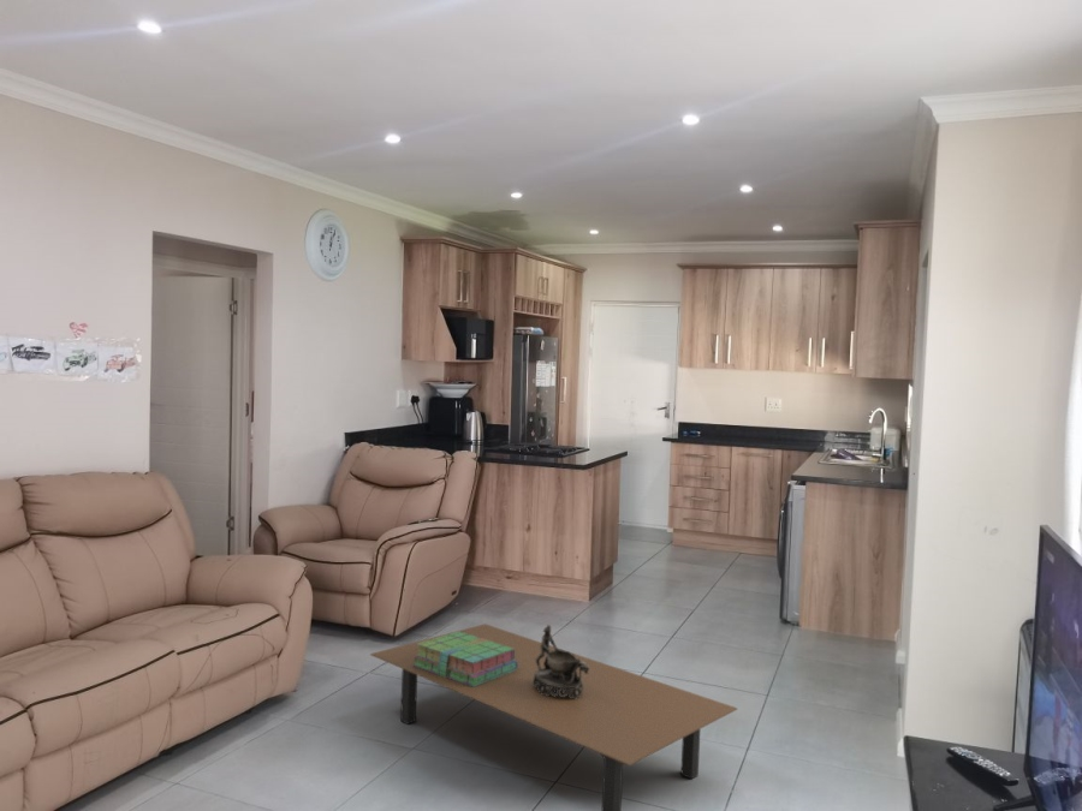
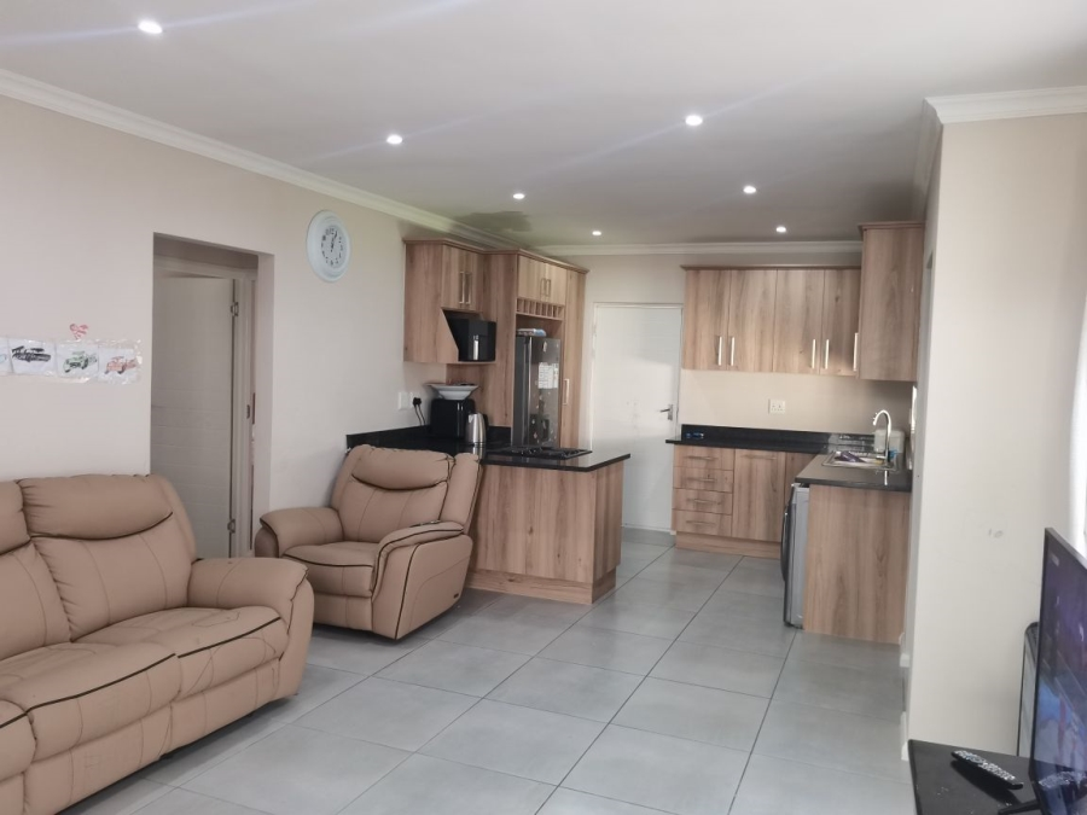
- coffee table (540, 712)
- decorative bowl (563, 660)
- stack of books (465, 656)
